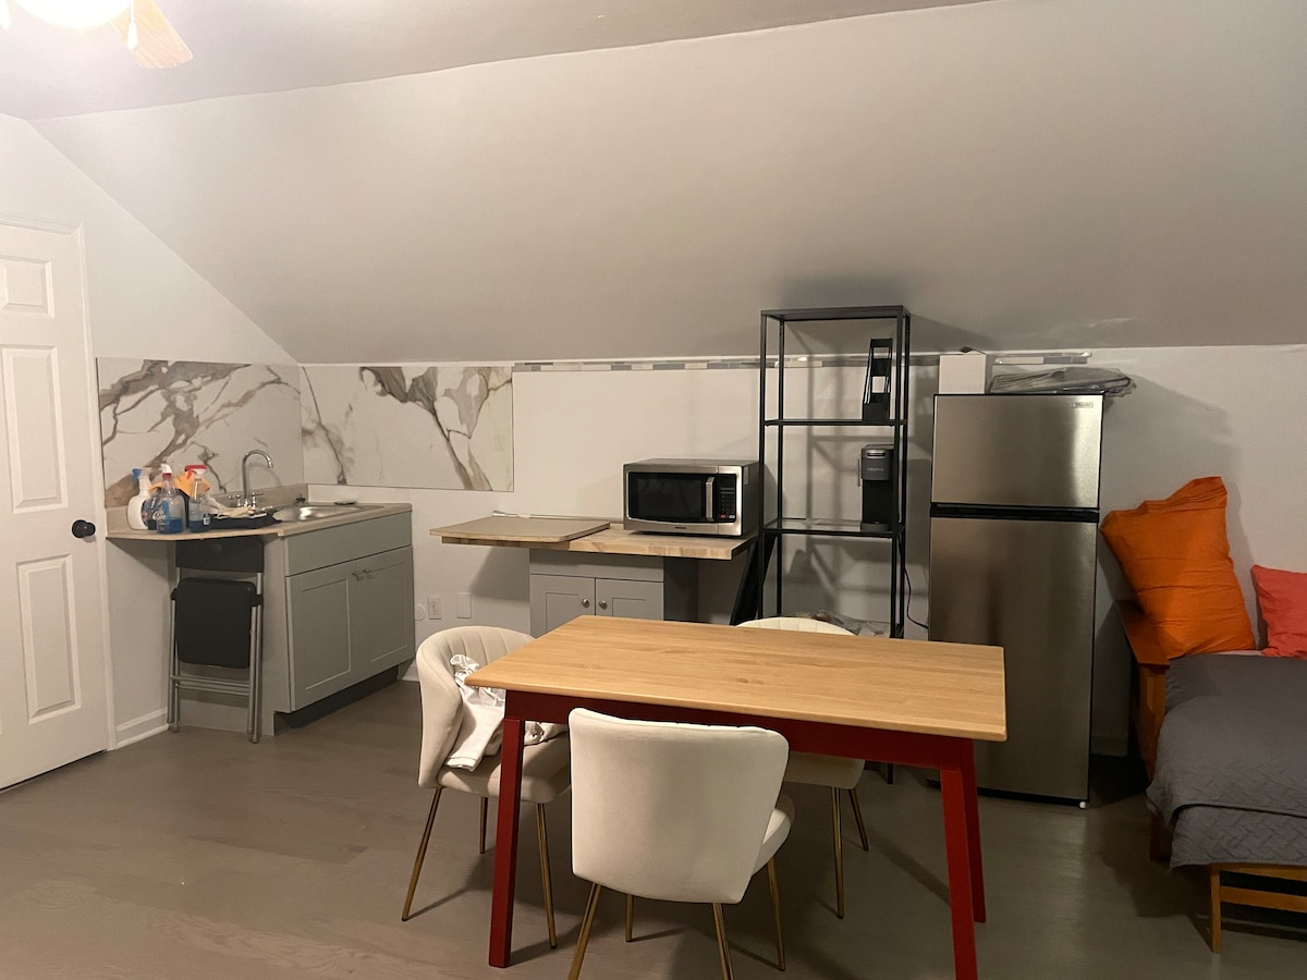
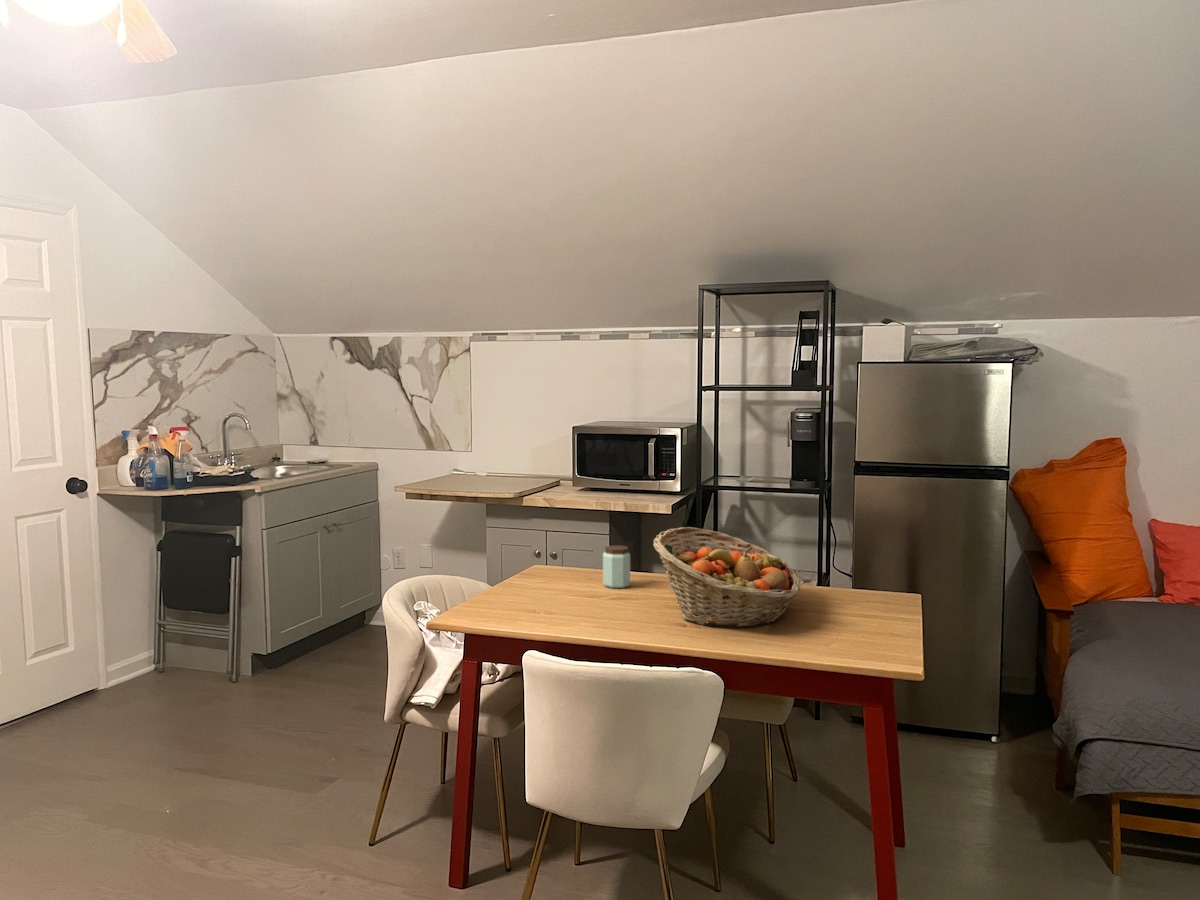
+ fruit basket (726, 573)
+ peanut butter (616, 566)
